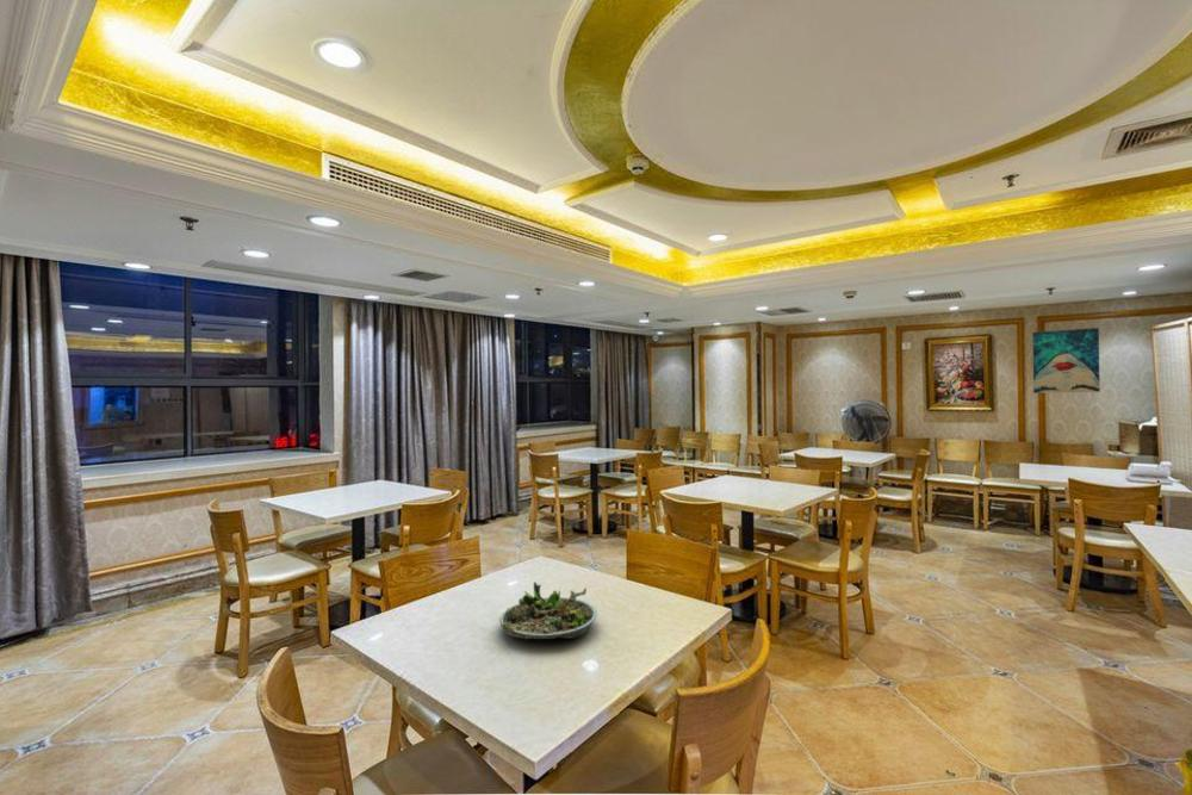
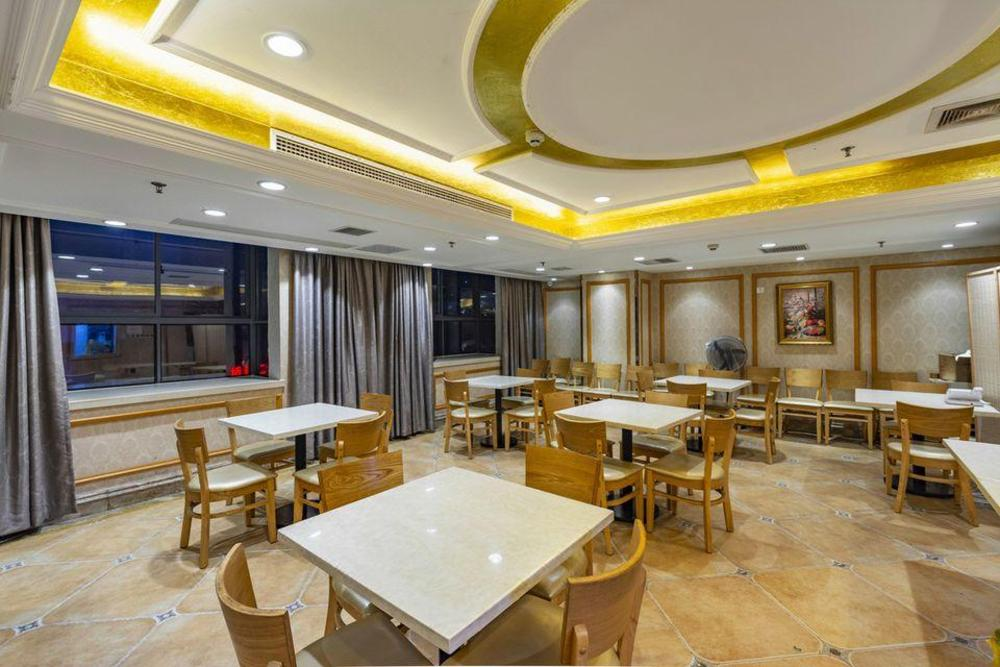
- wall art (1064, 361)
- succulent planter (548, 607)
